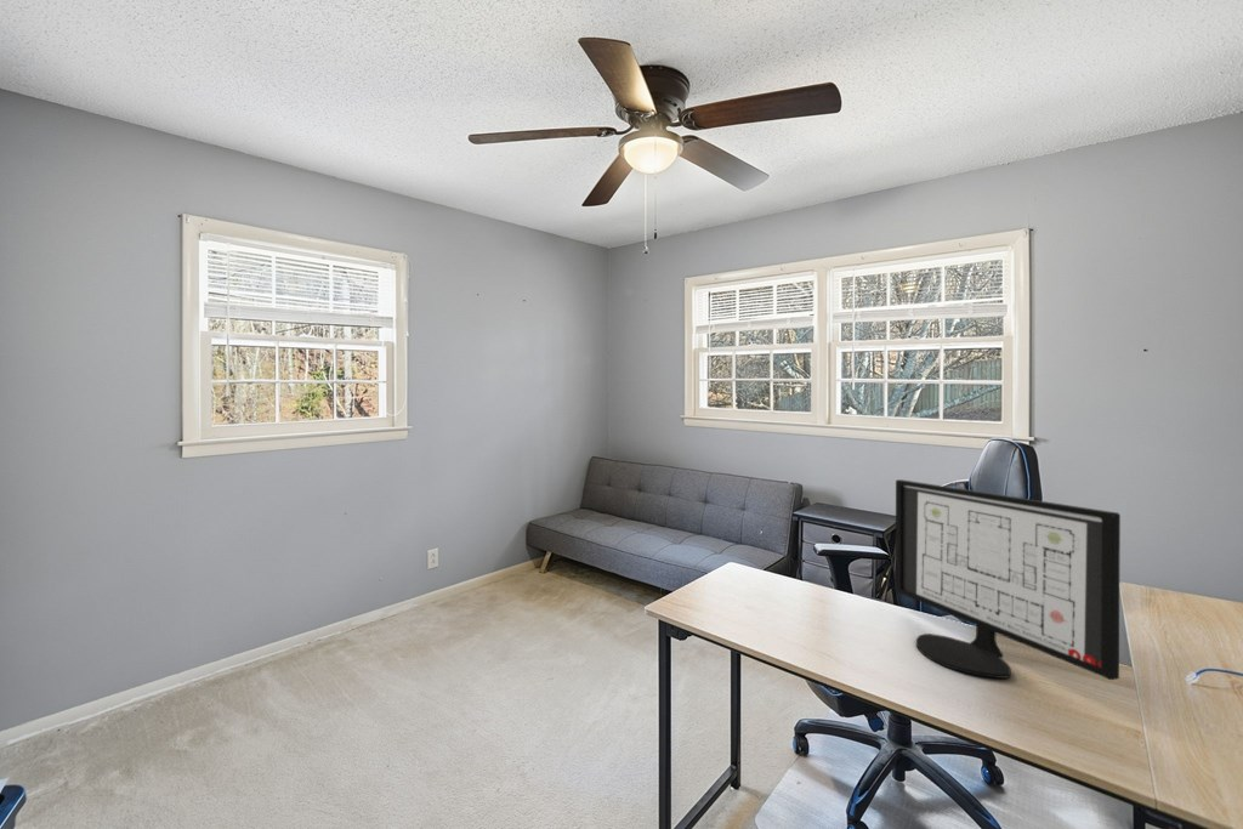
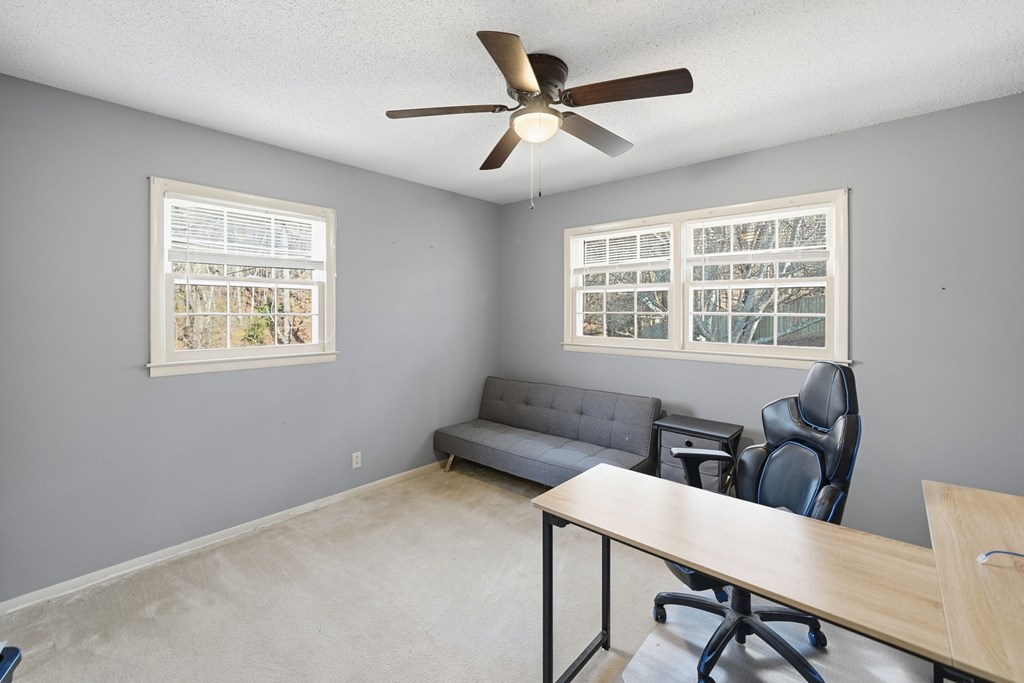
- computer monitor (960, 574)
